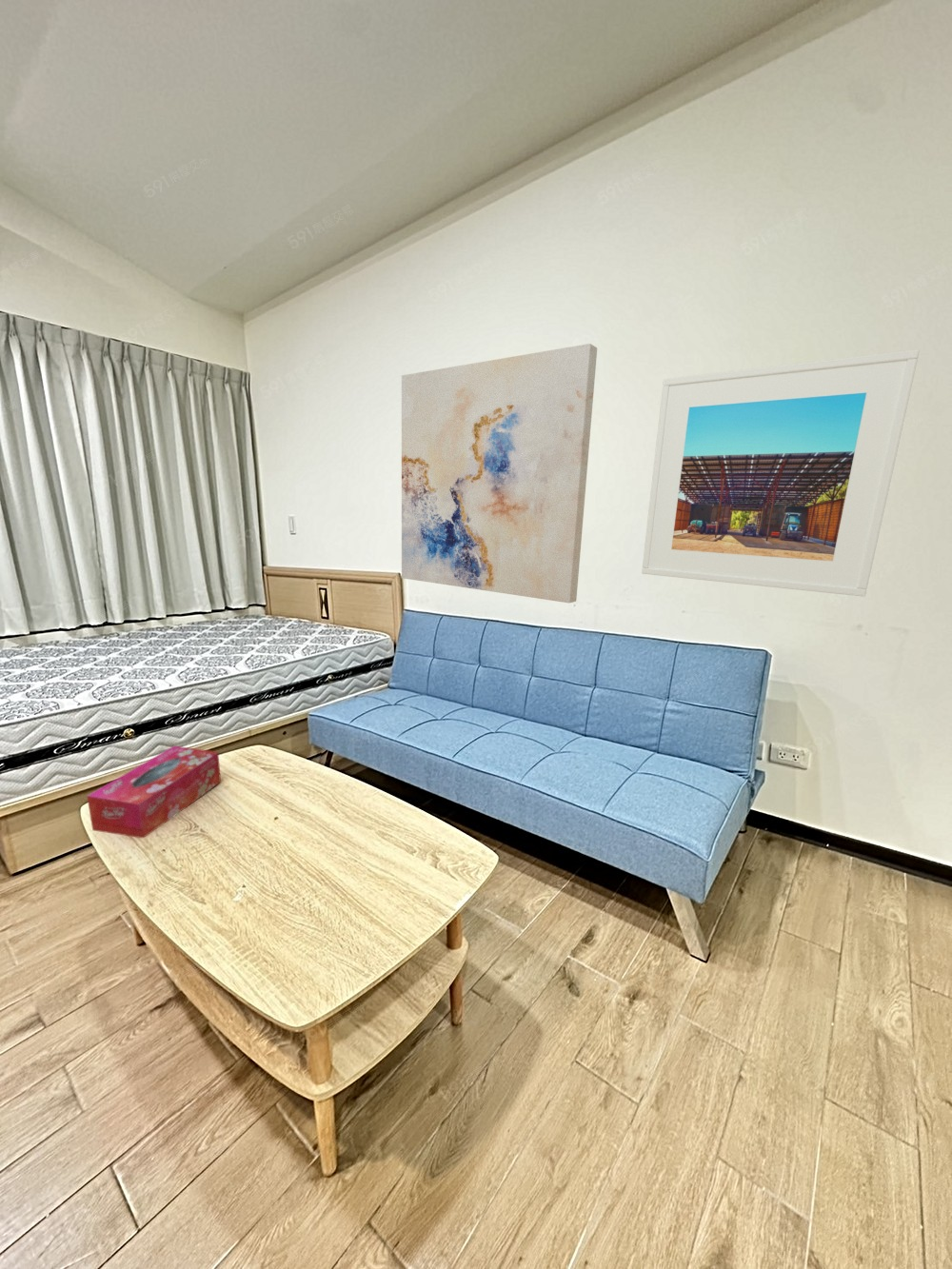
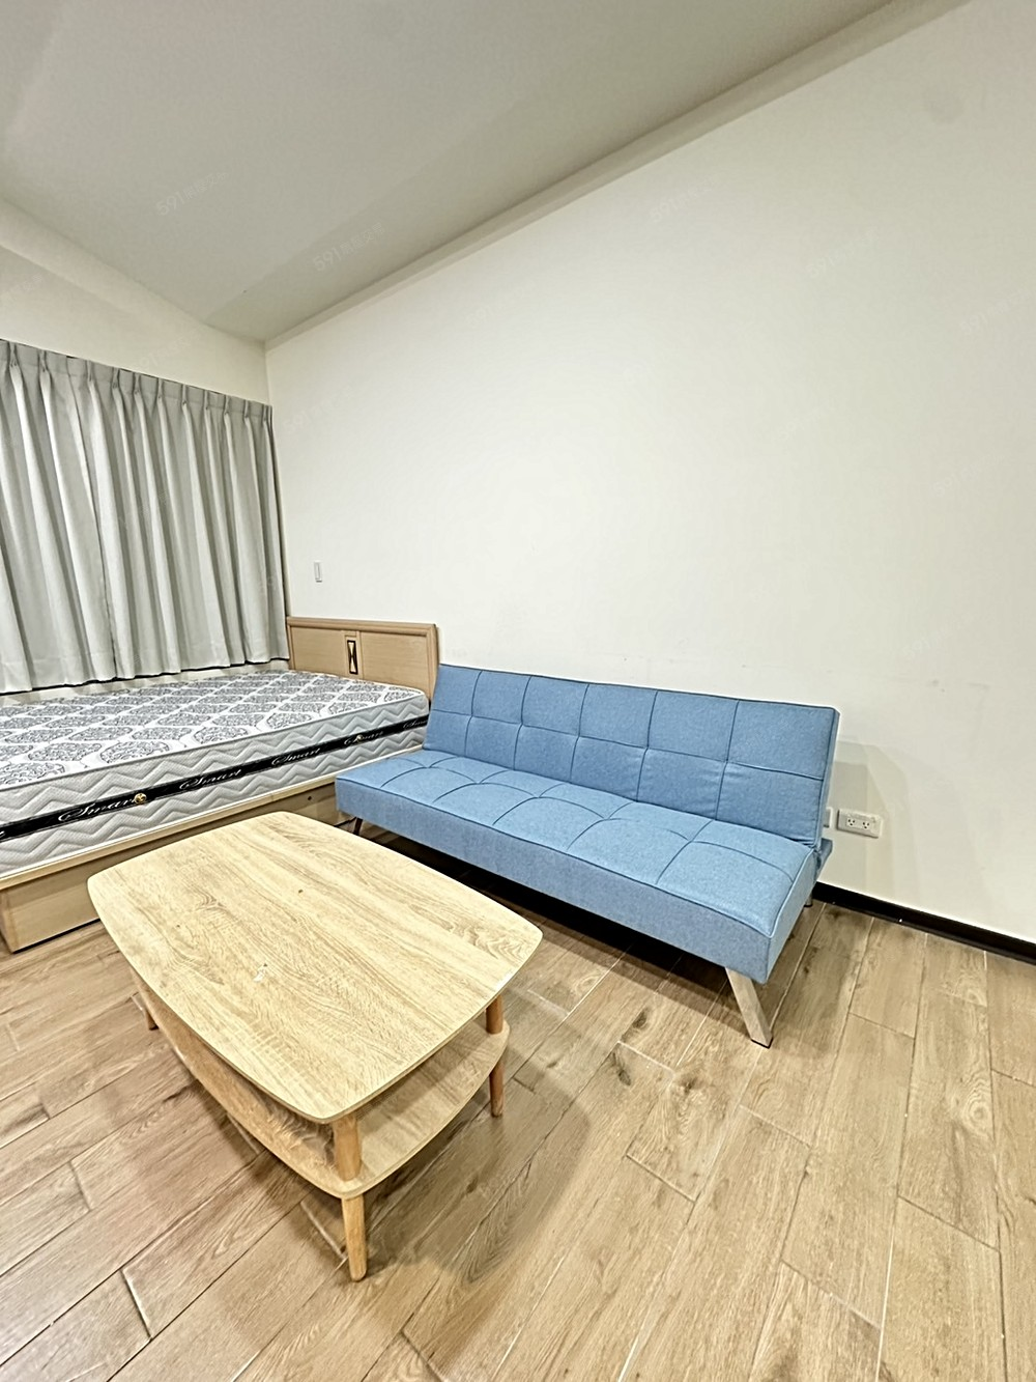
- wall art (484, 481)
- tissue box (160, 787)
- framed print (757, 480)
